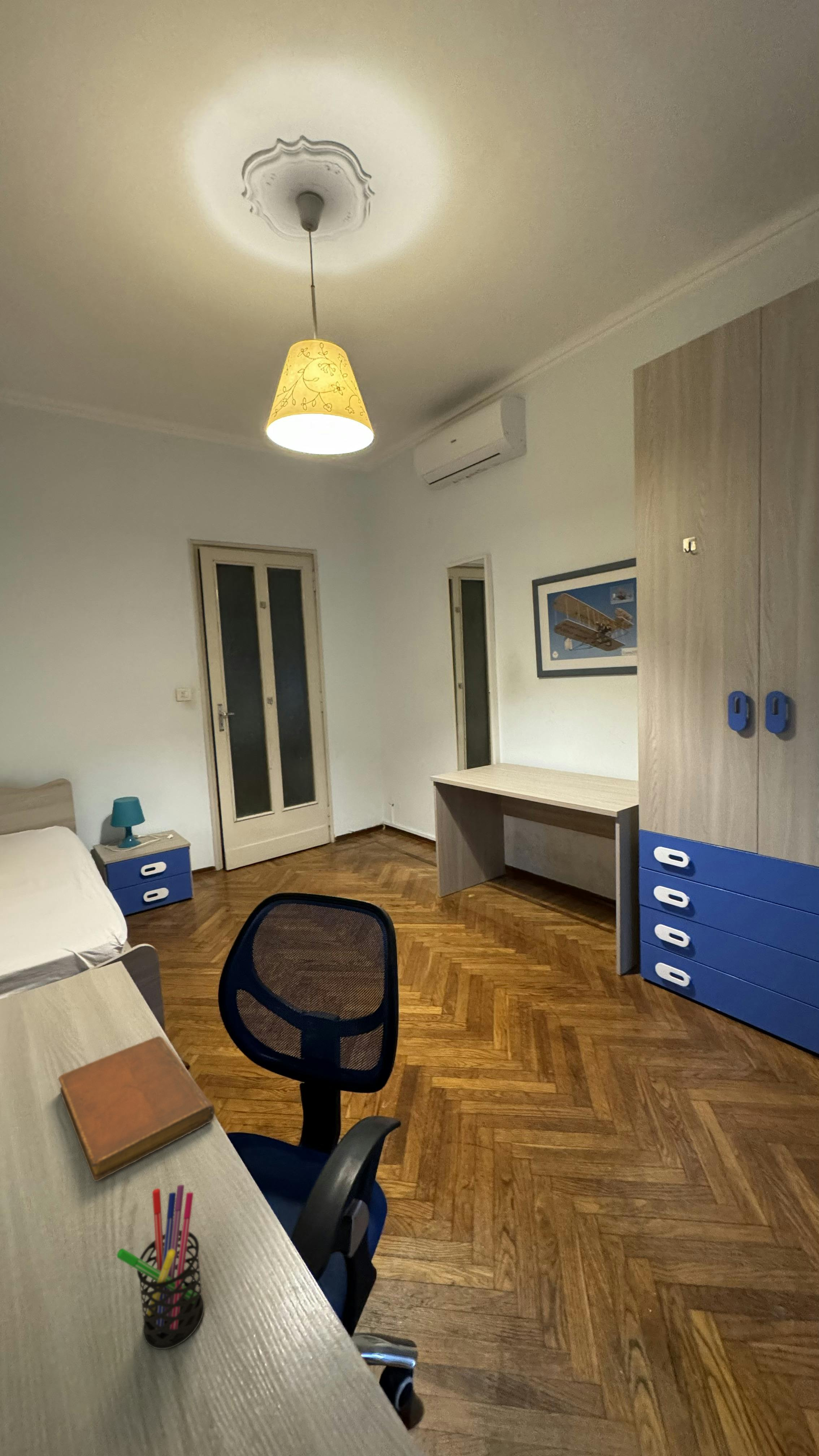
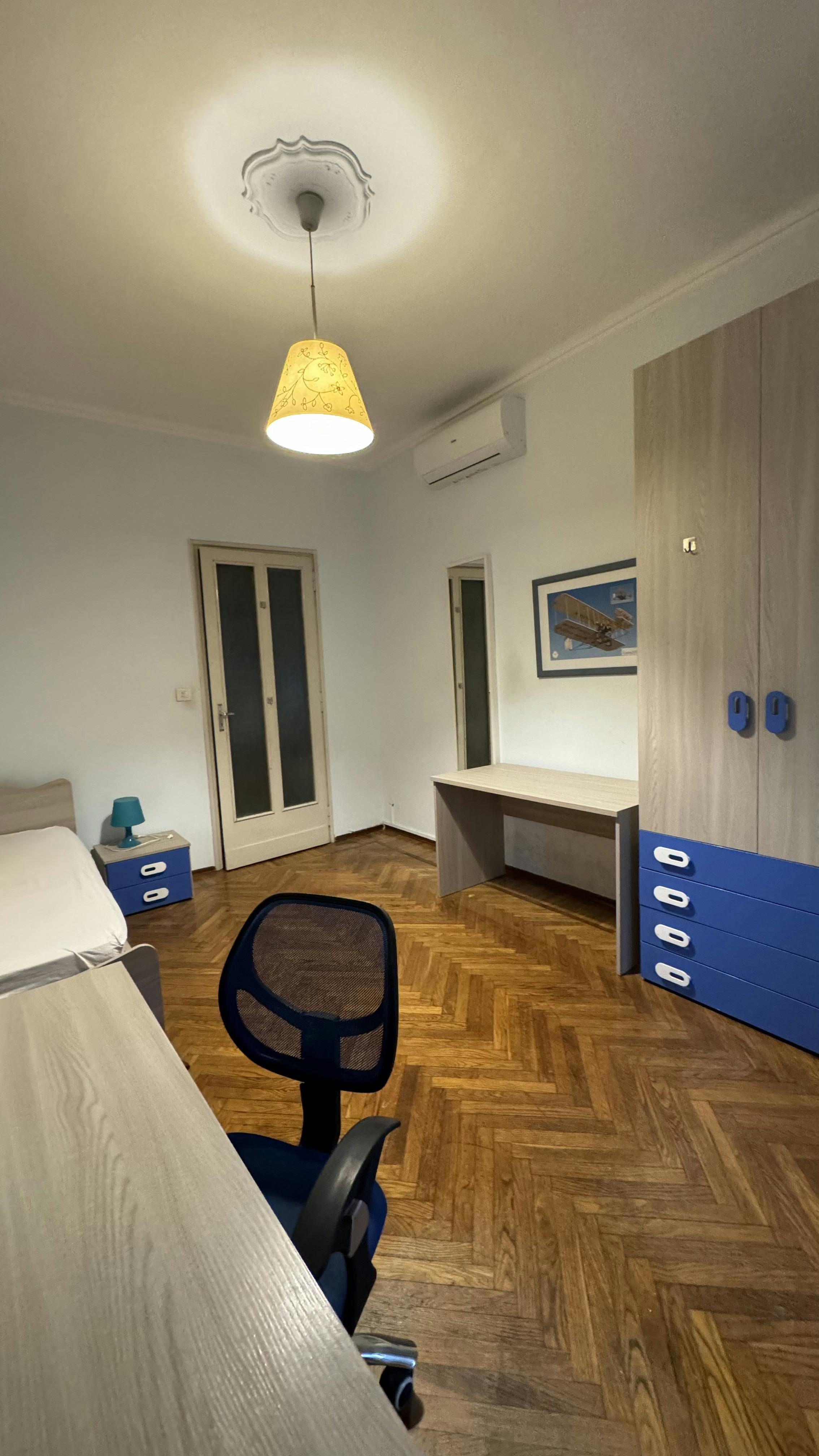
- pen holder (161, 1266)
- notebook (133, 1096)
